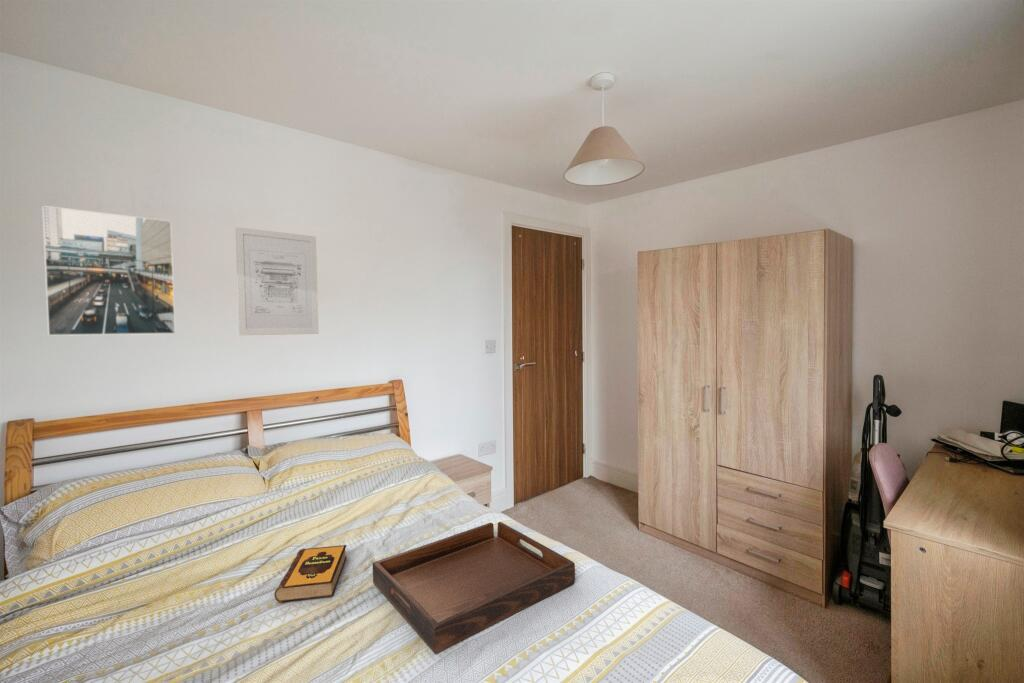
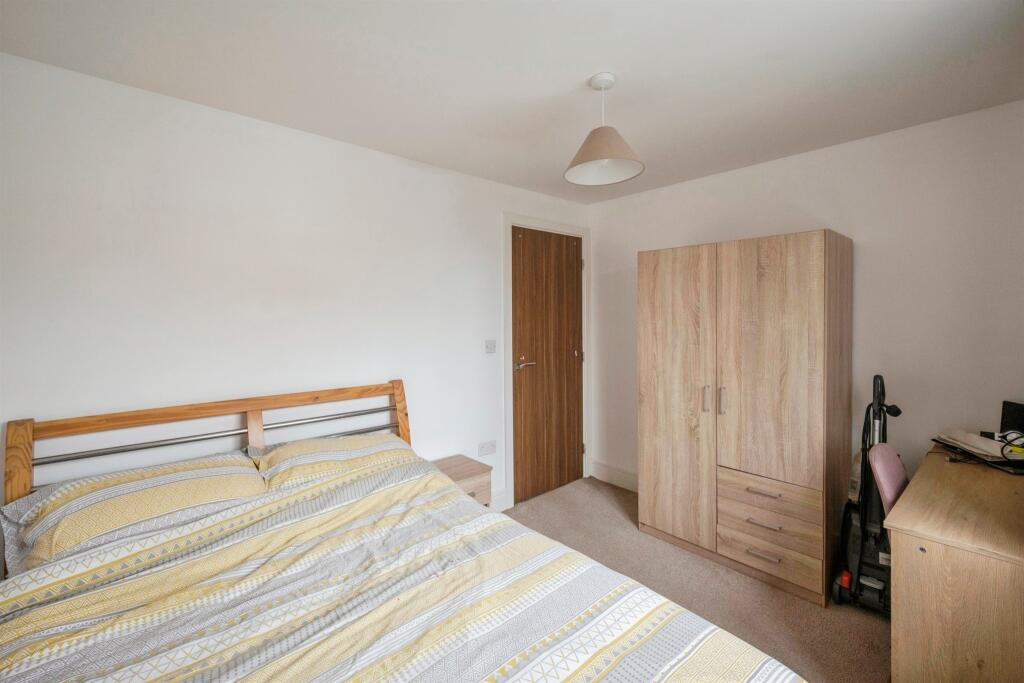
- serving tray (473, 572)
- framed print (113, 274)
- hardback book (313, 571)
- wall art (279, 283)
